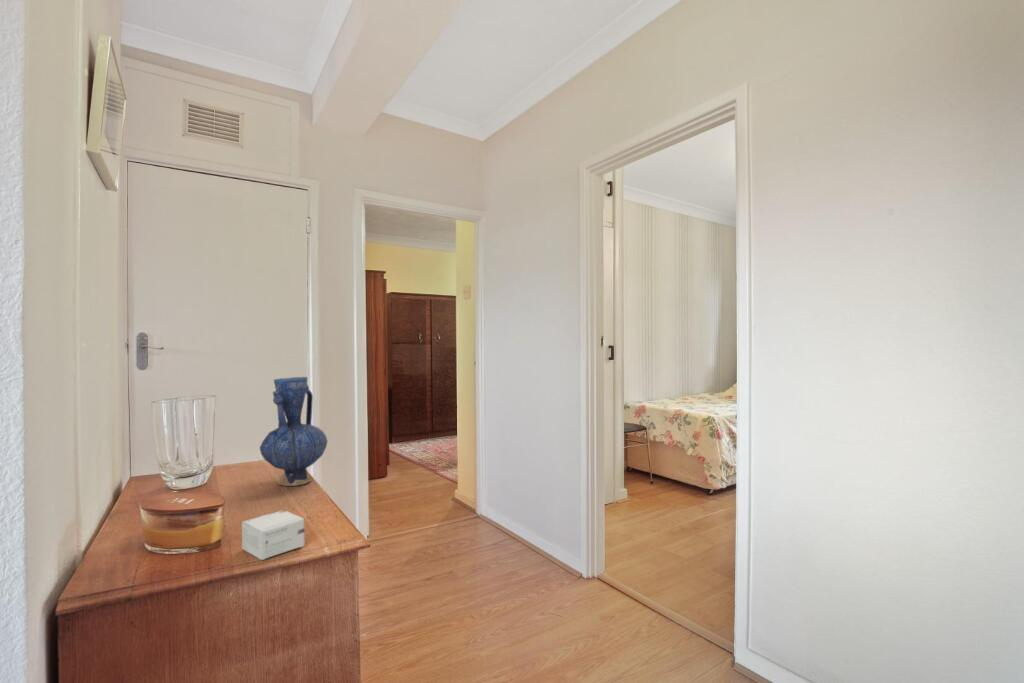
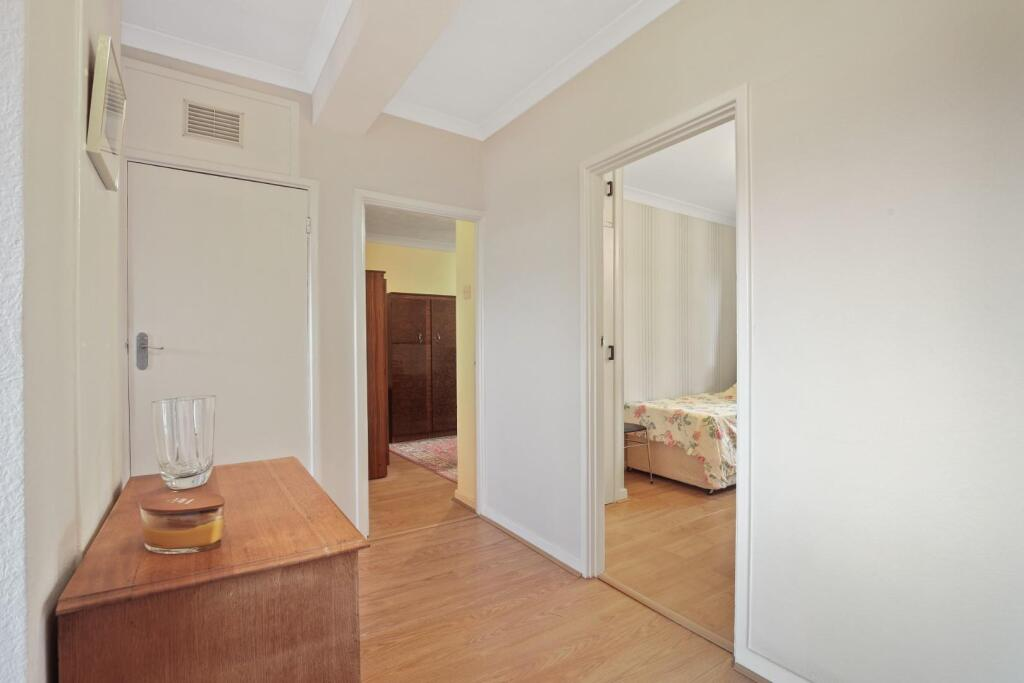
- vase (295, 429)
- small box (273, 533)
